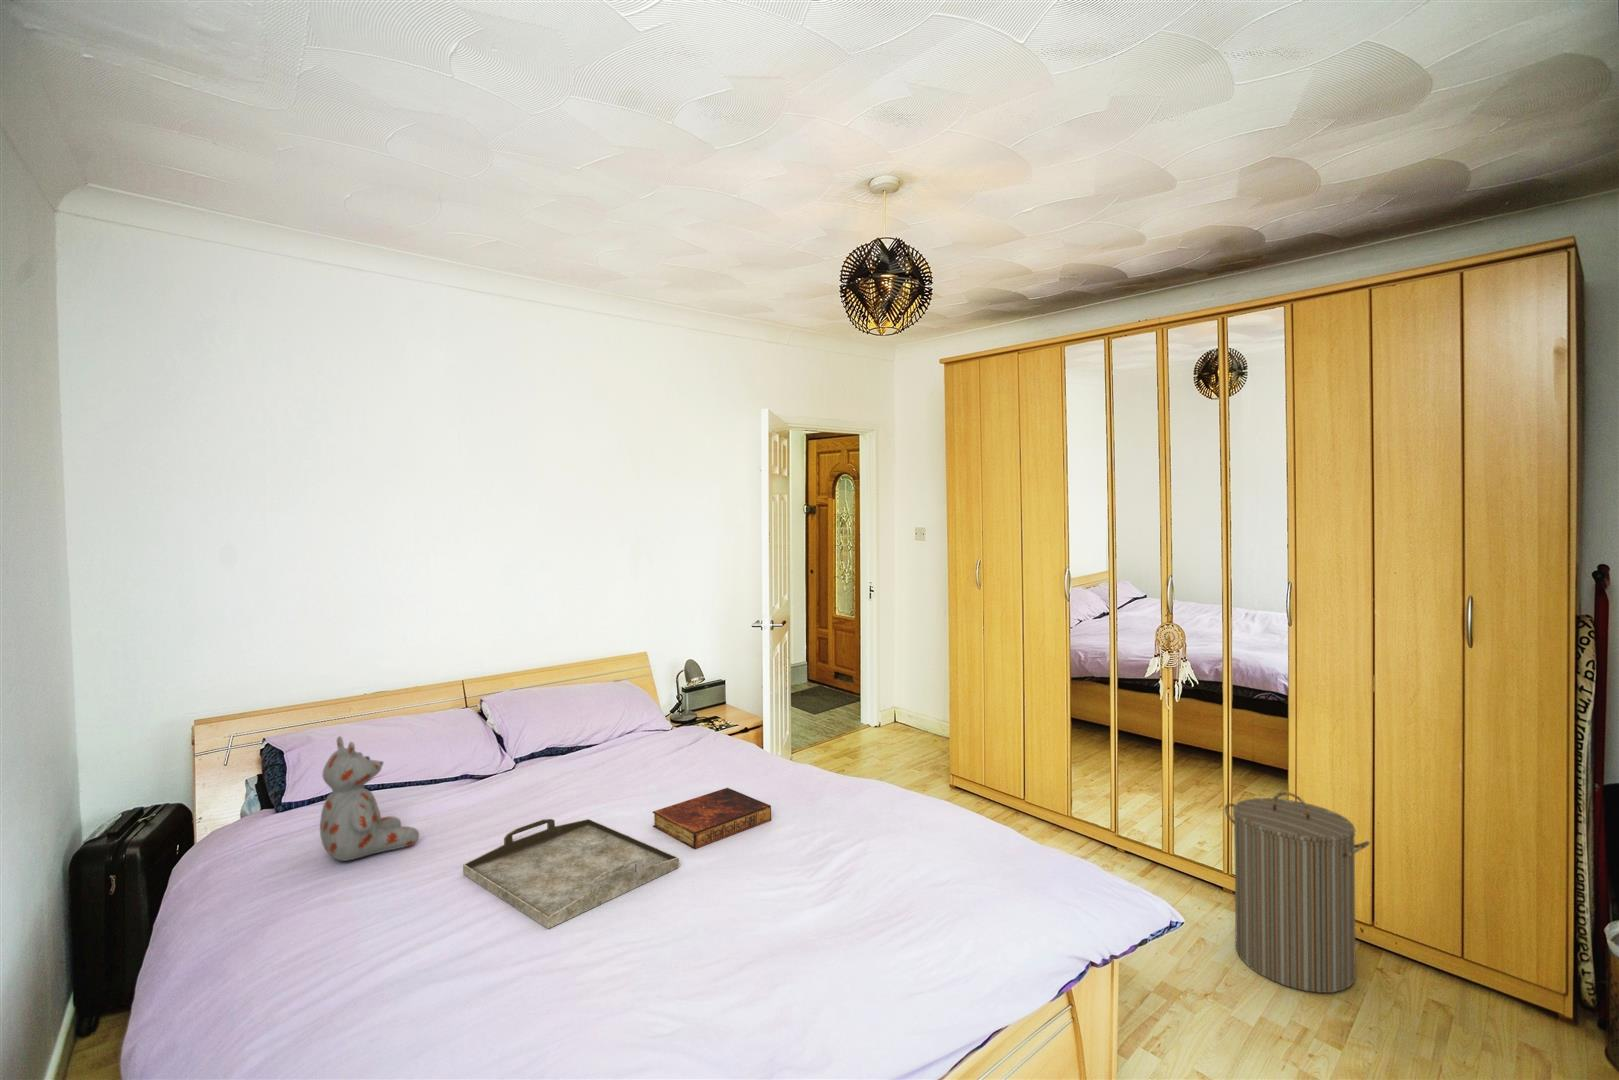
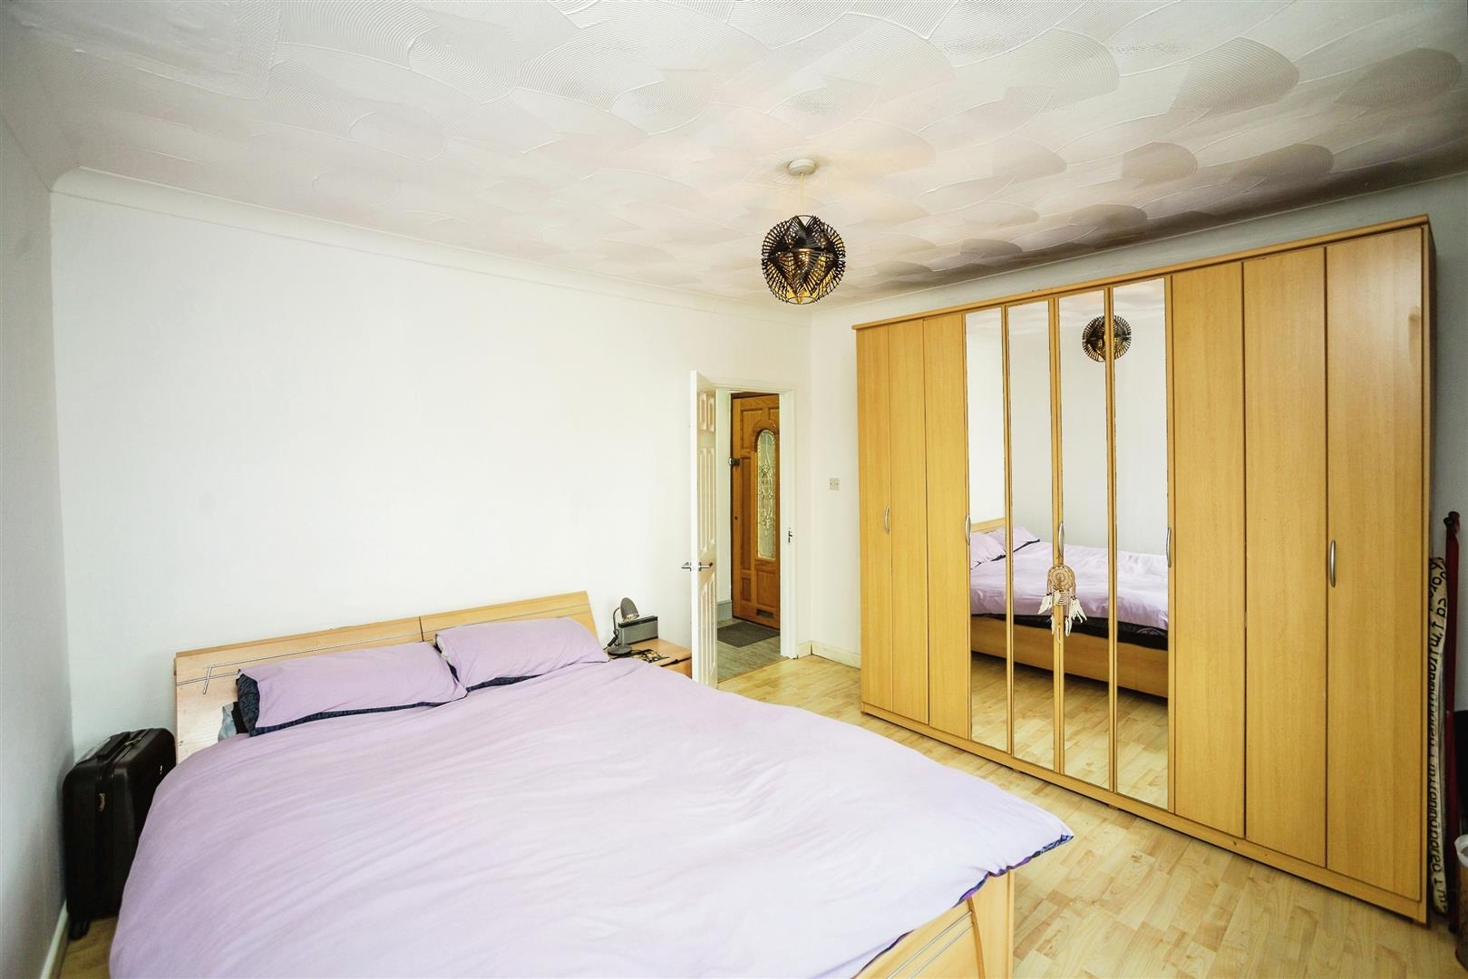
- serving tray (571, 857)
- laundry hamper (1292, 878)
- book (712, 816)
- stuffed bear (366, 792)
